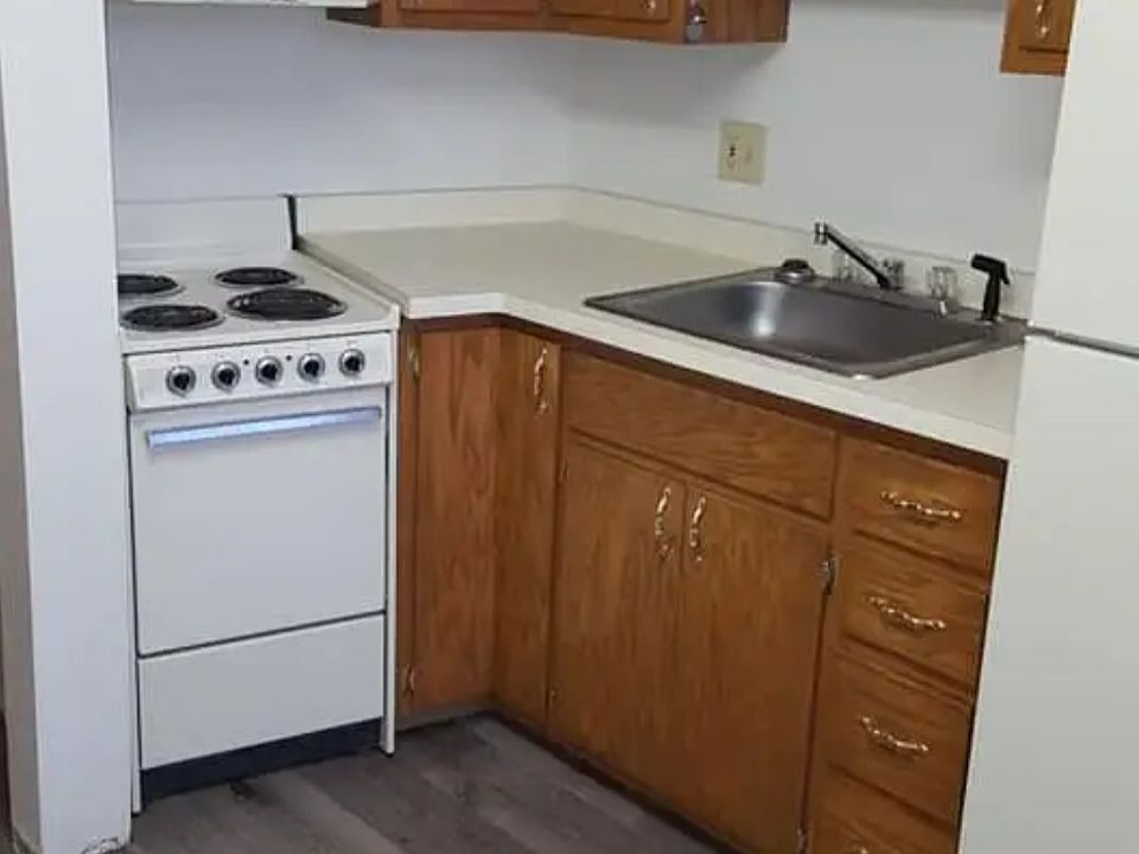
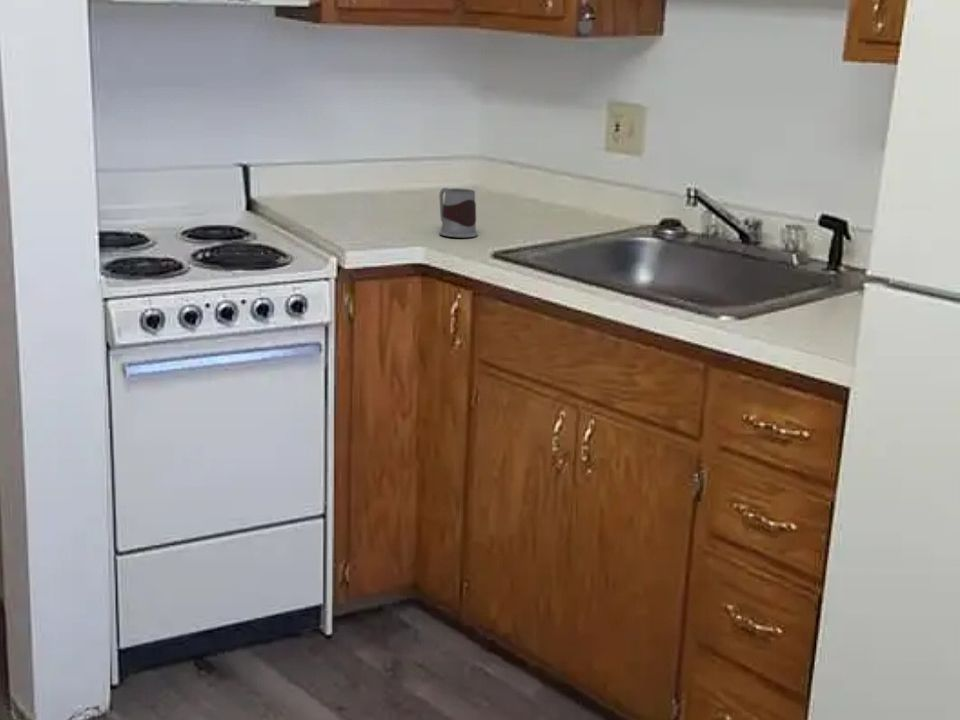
+ mug (455, 211)
